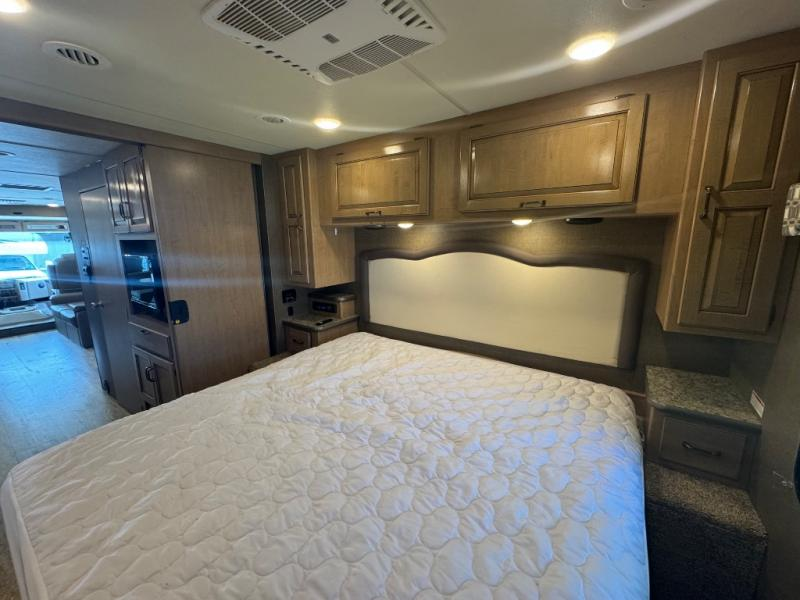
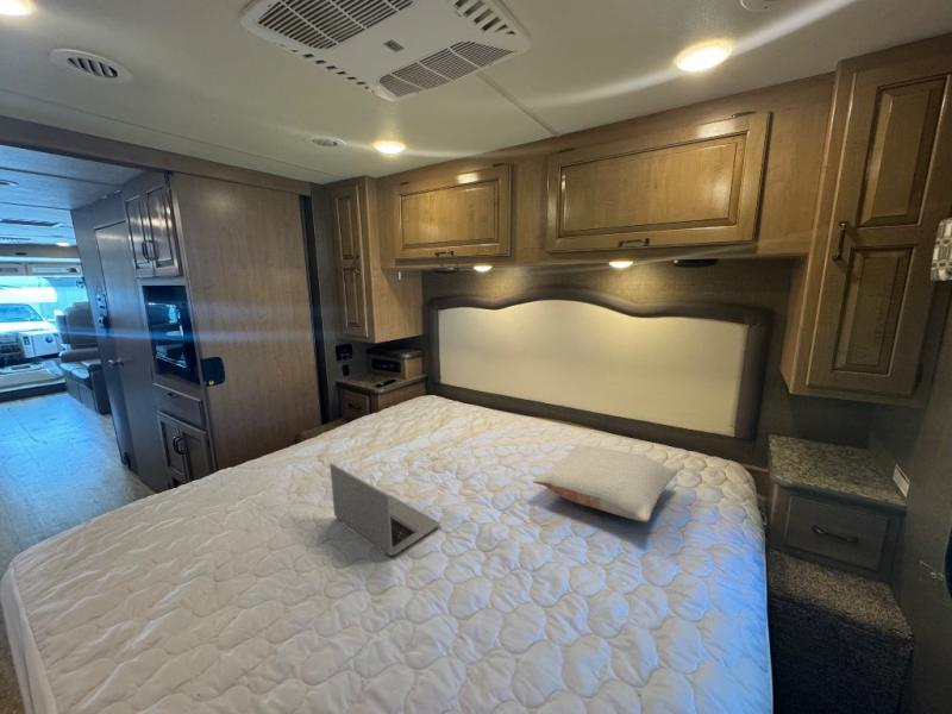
+ laptop (384, 494)
+ pillow (606, 476)
